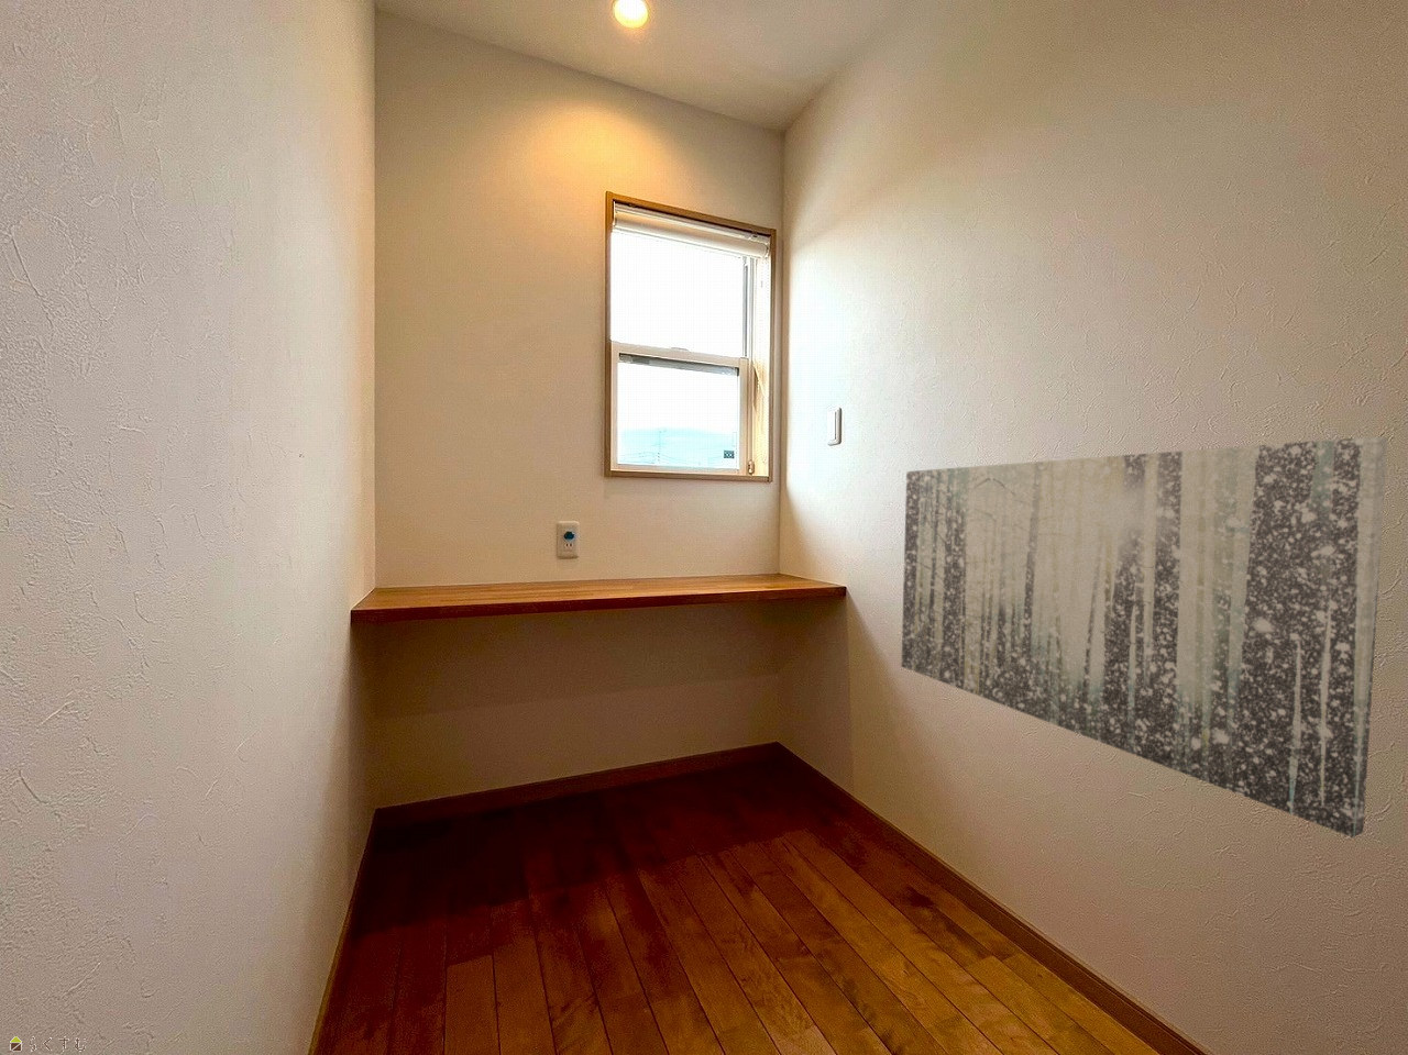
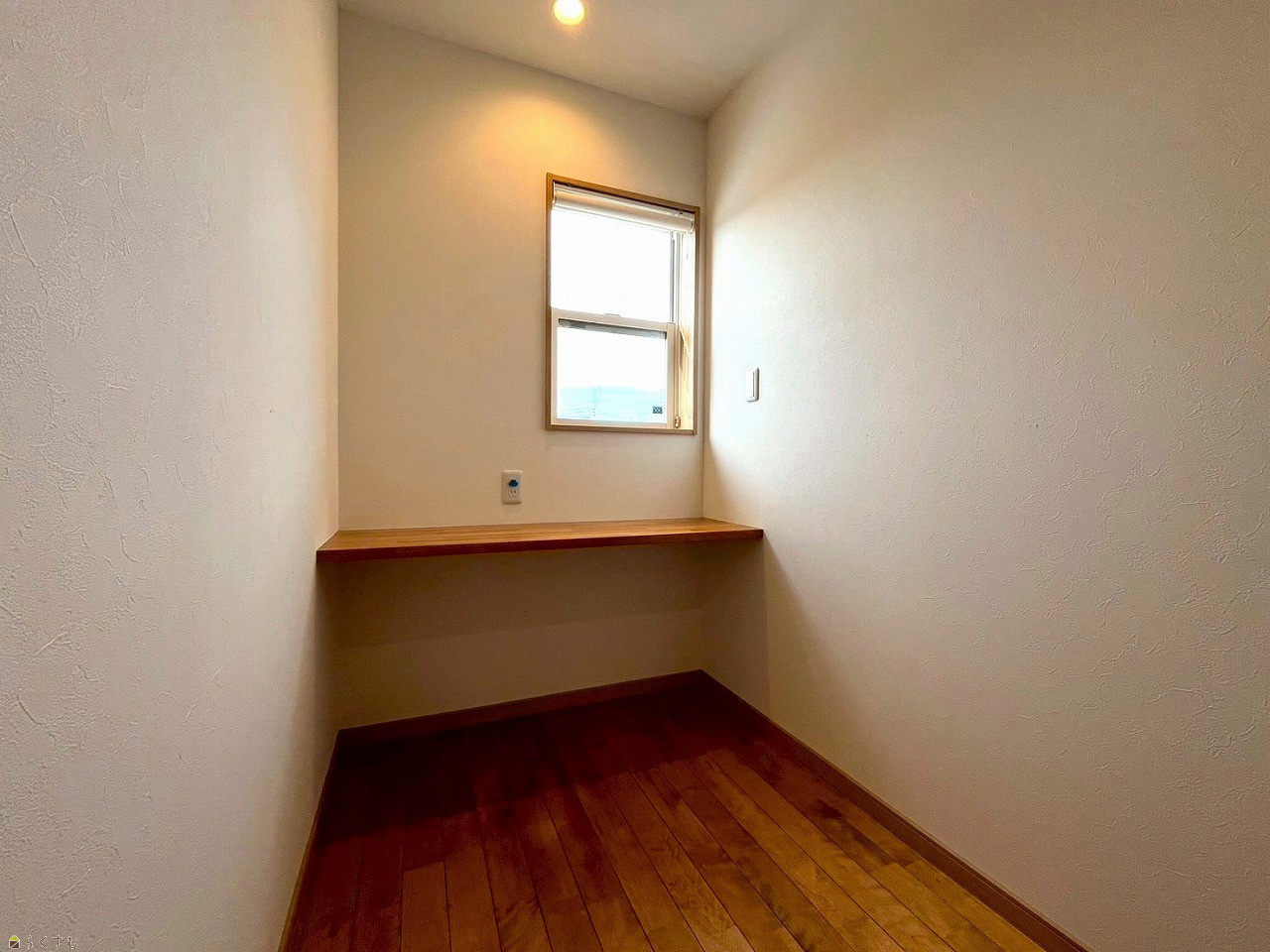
- wall art (1059, 592)
